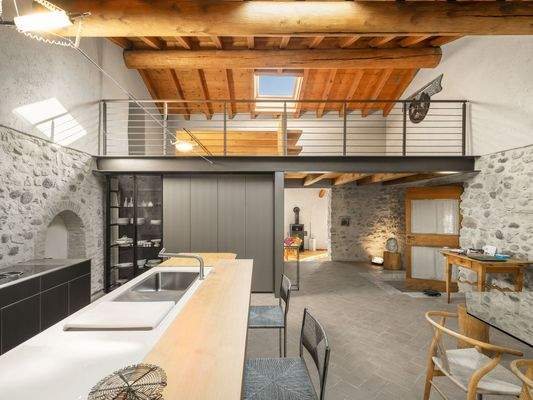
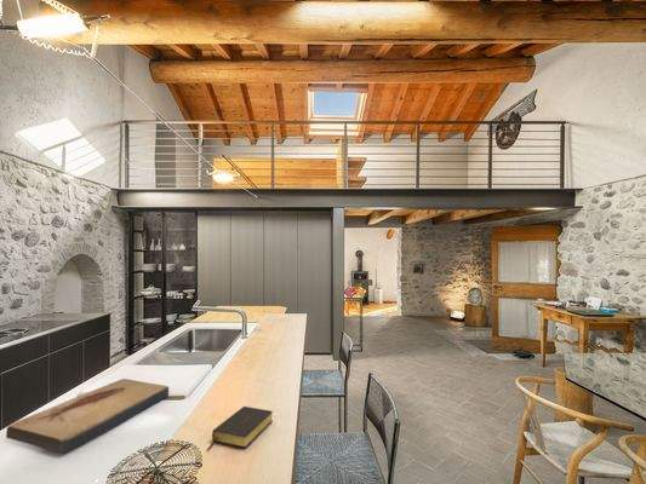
+ fish fossil (98, 408)
+ bible (240, 428)
